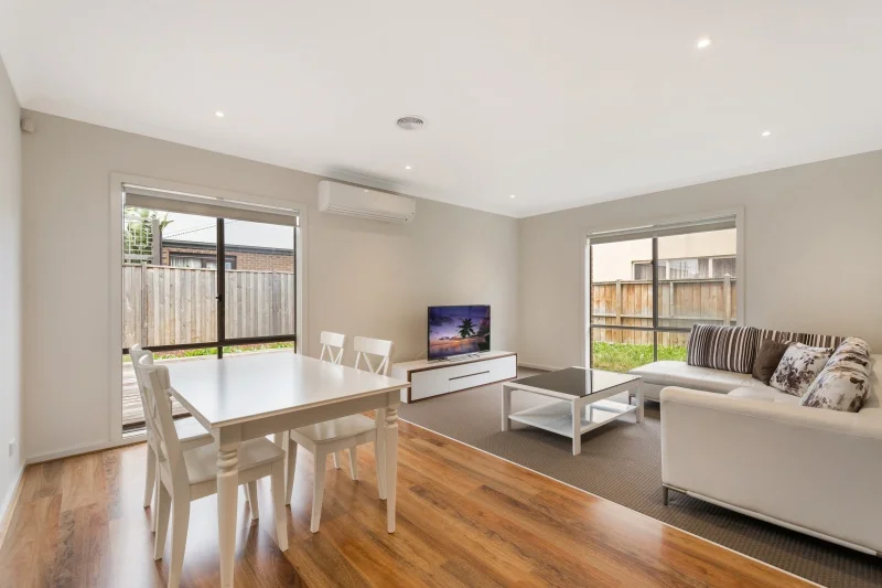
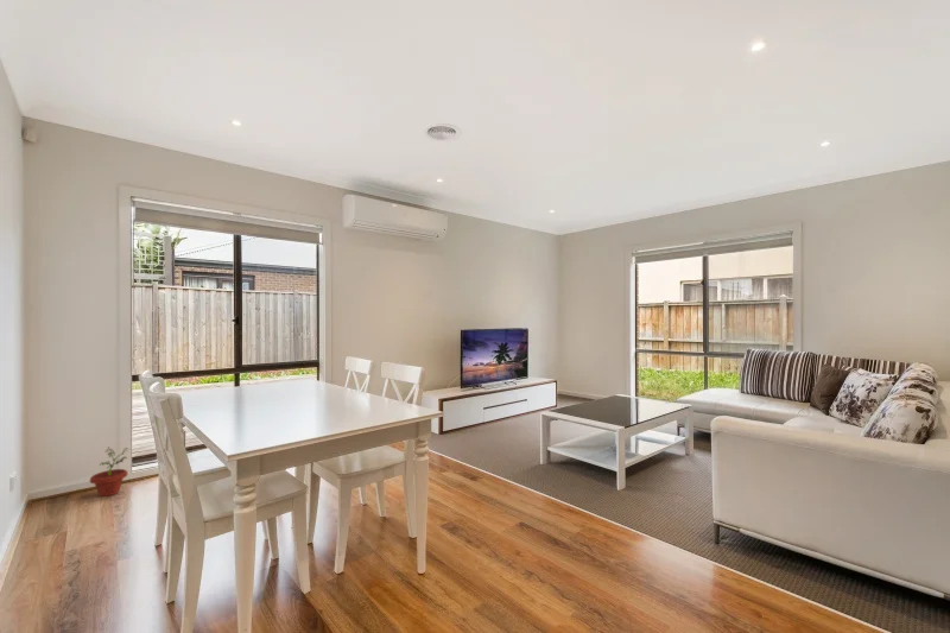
+ potted plant (110, 470)
